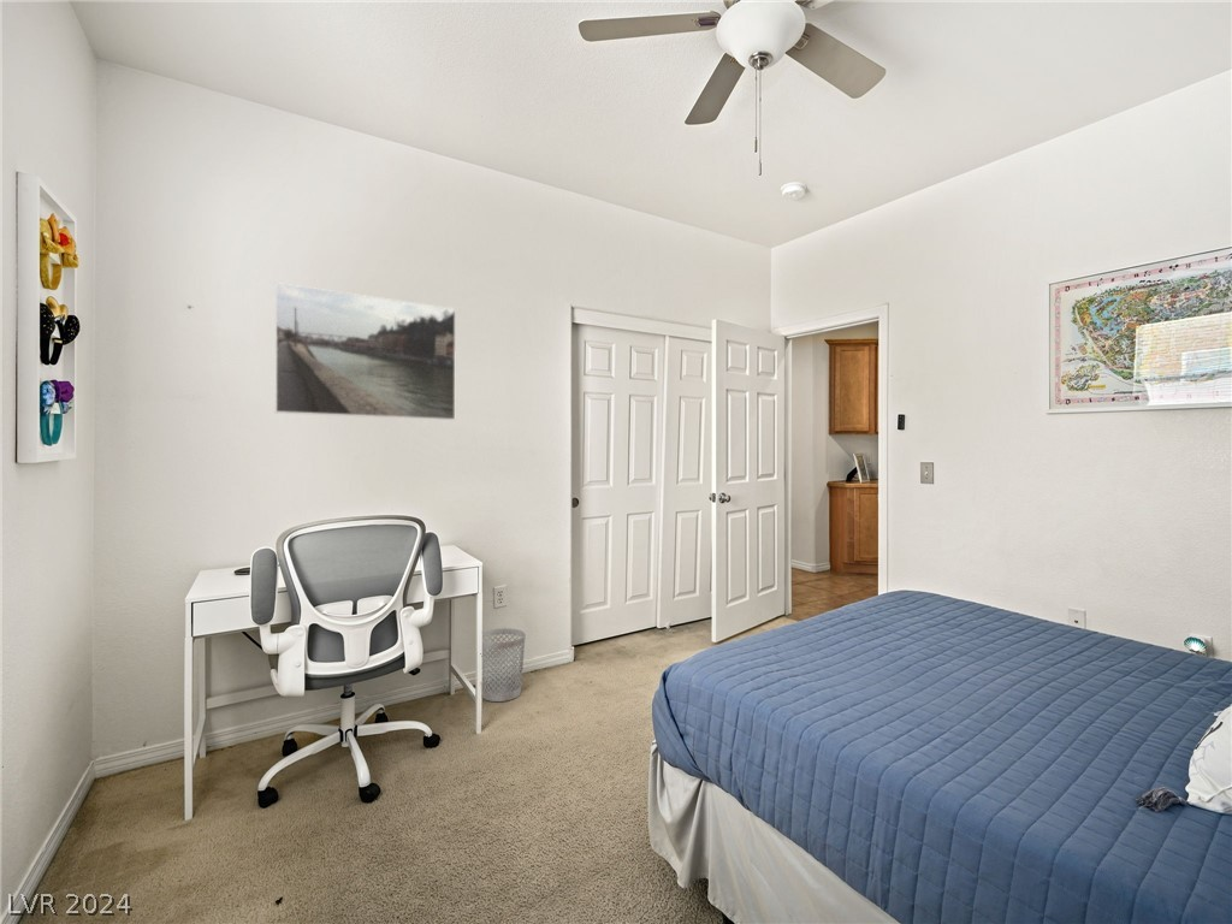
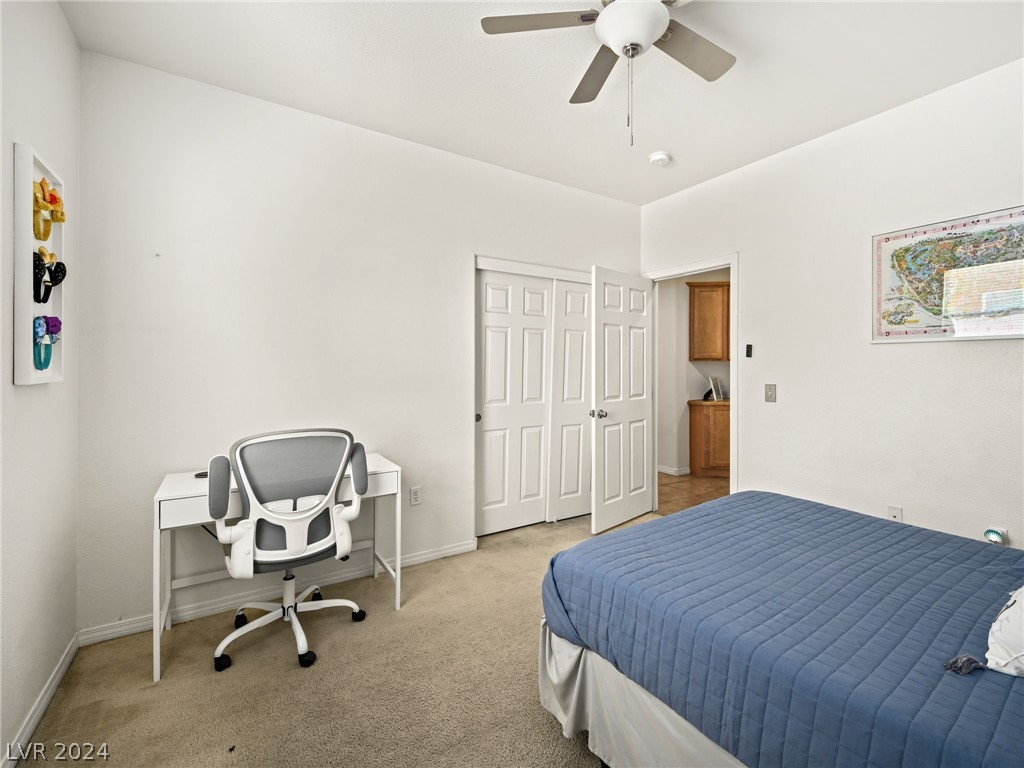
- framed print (371, 356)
- wastebasket (500, 664)
